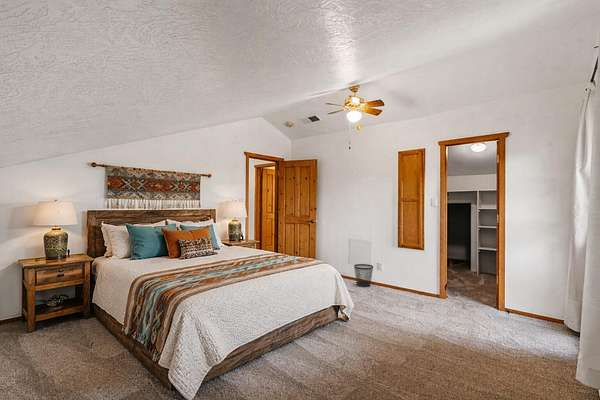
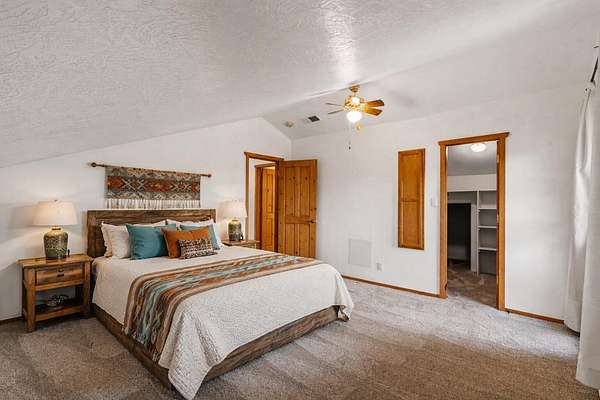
- wastebasket (363, 275)
